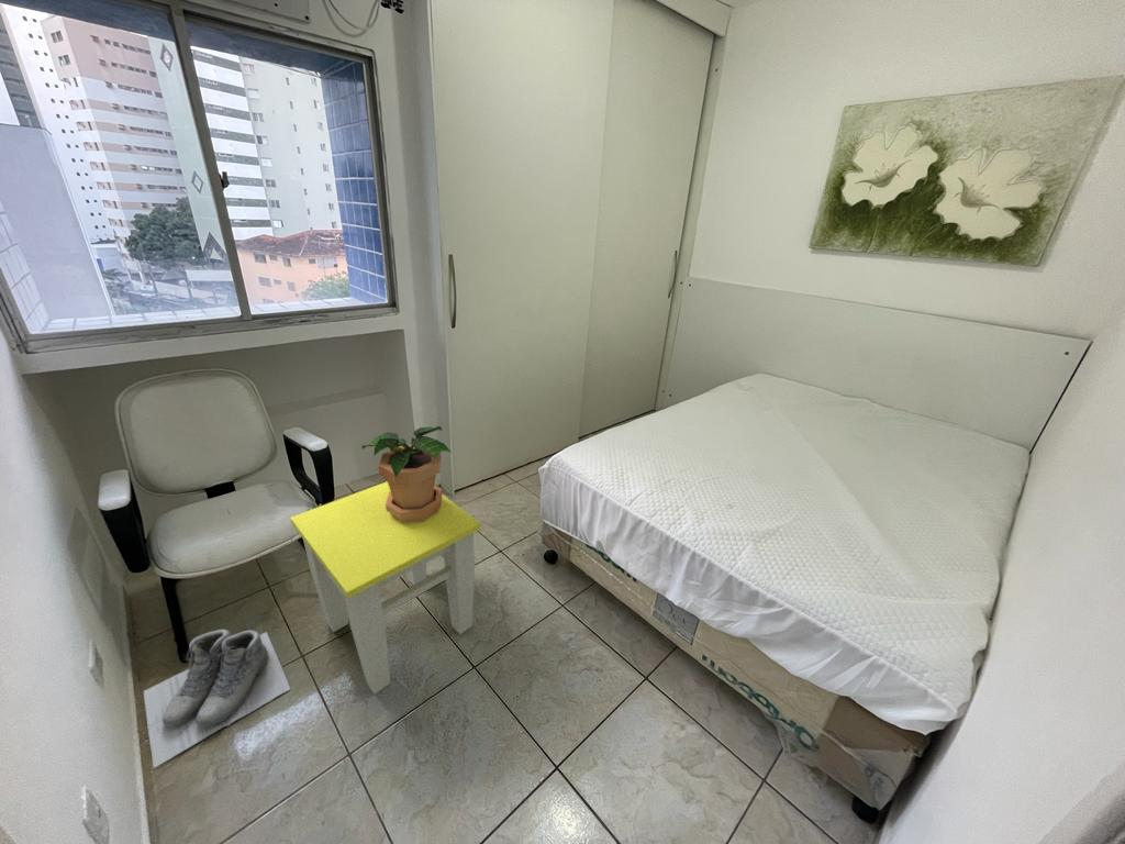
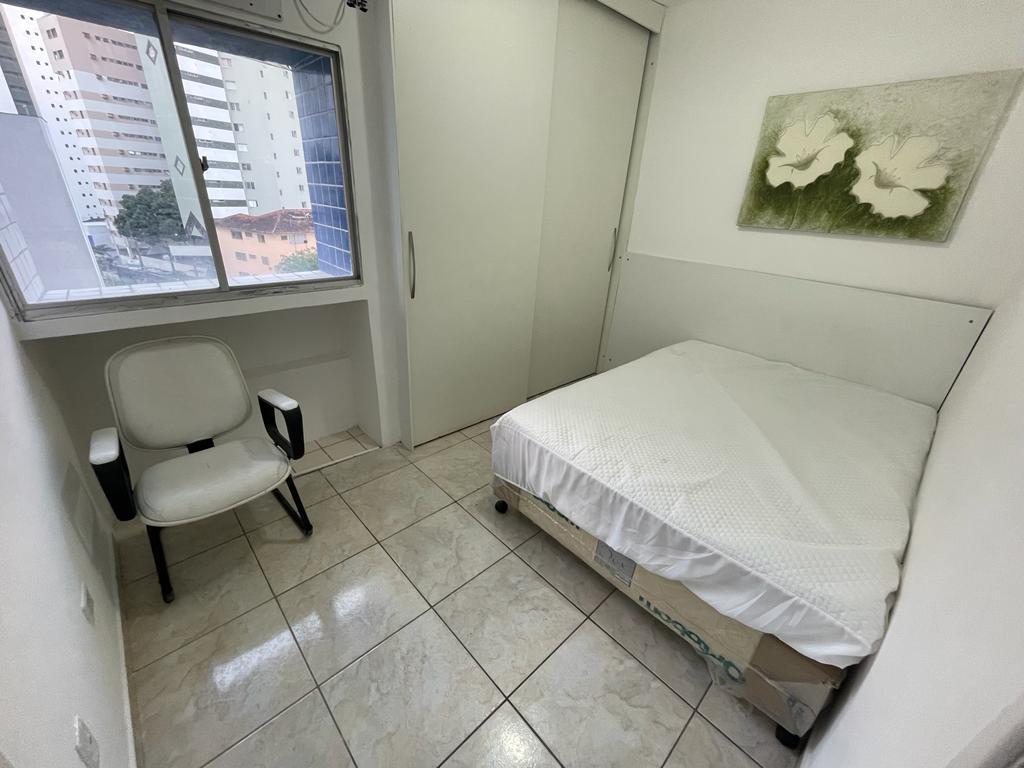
- boots (210, 671)
- stool (393, 576)
- potted plant (408, 468)
